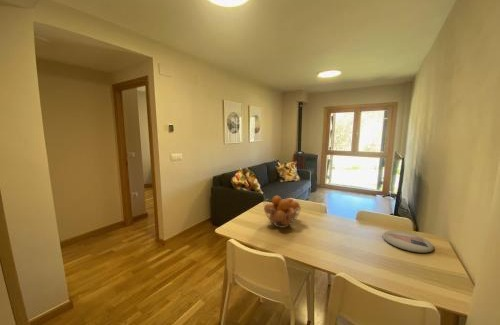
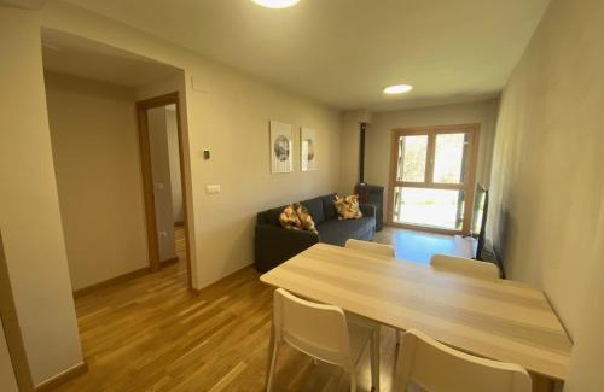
- plate (406, 240)
- fruit basket (281, 211)
